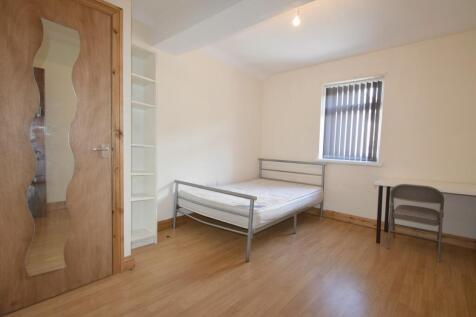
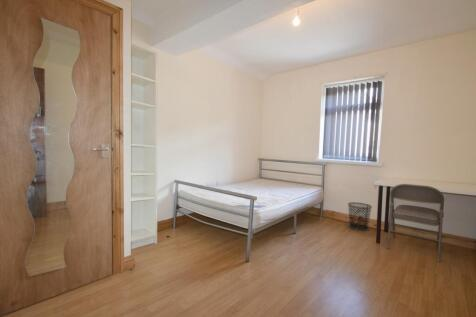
+ waste bin (359, 216)
